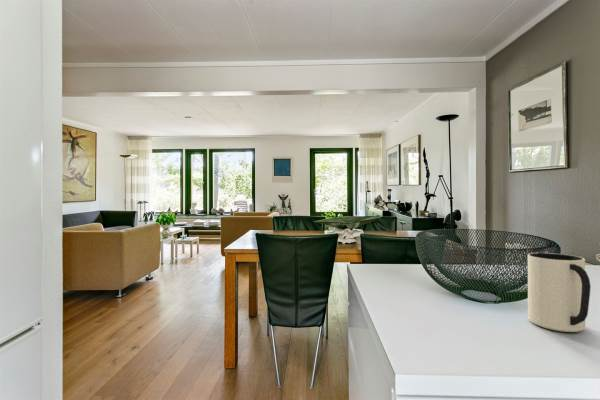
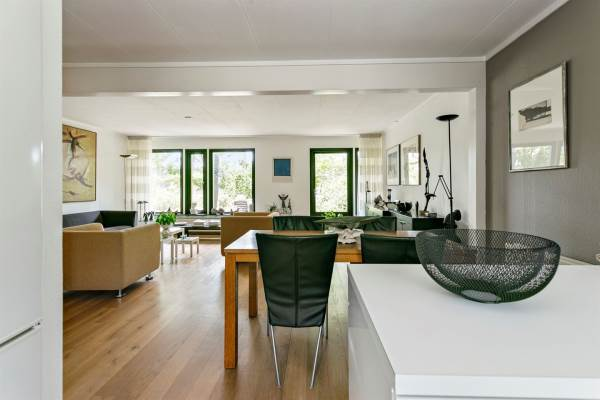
- pitcher (559, 292)
